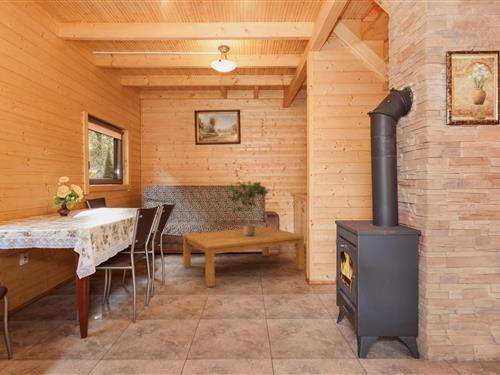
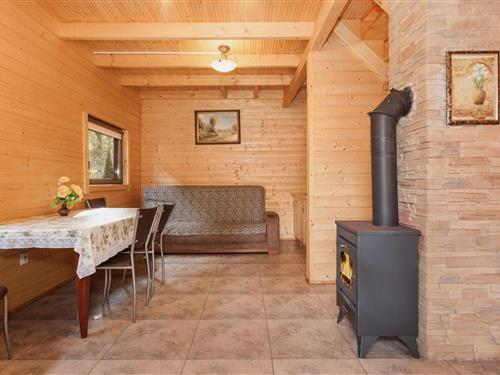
- potted plant (248, 208)
- coffee table (242, 249)
